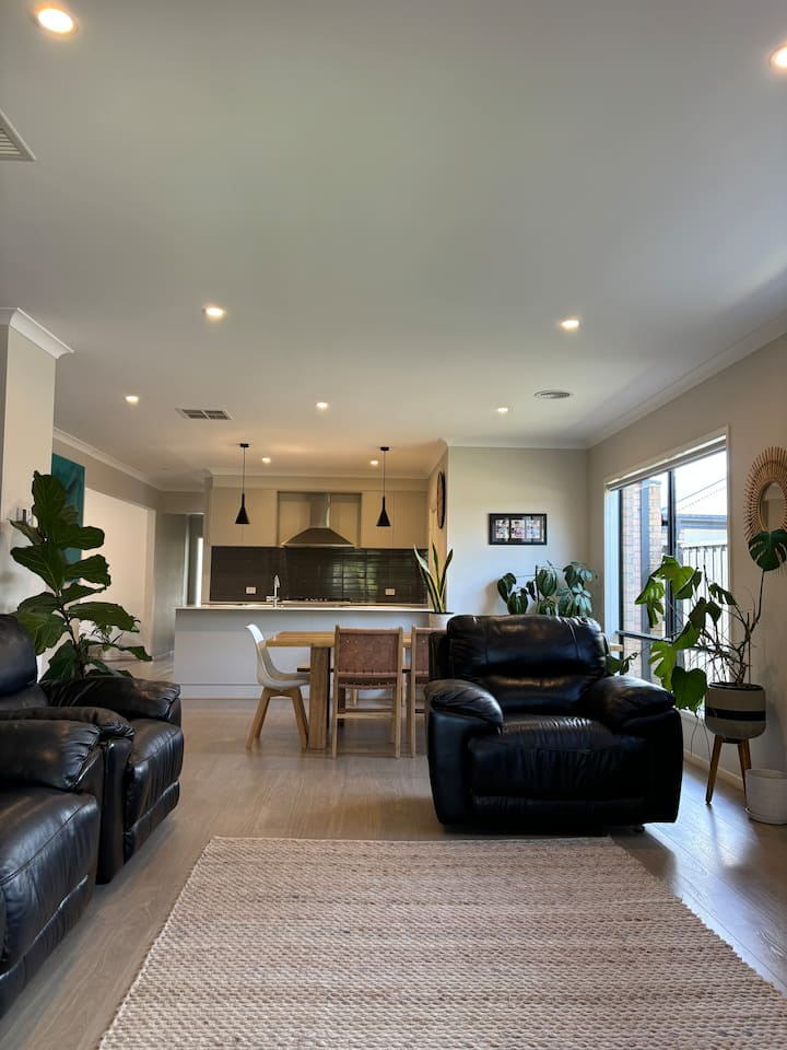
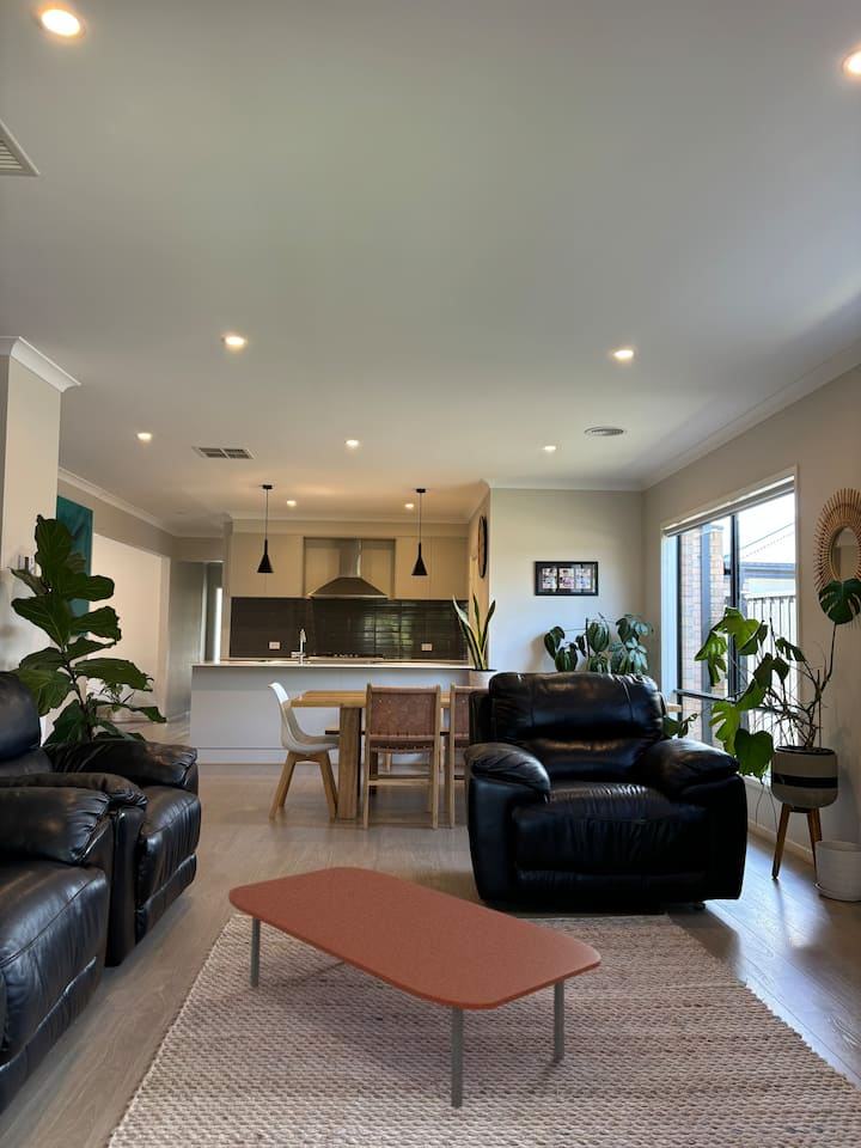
+ coffee table (395, 967)
